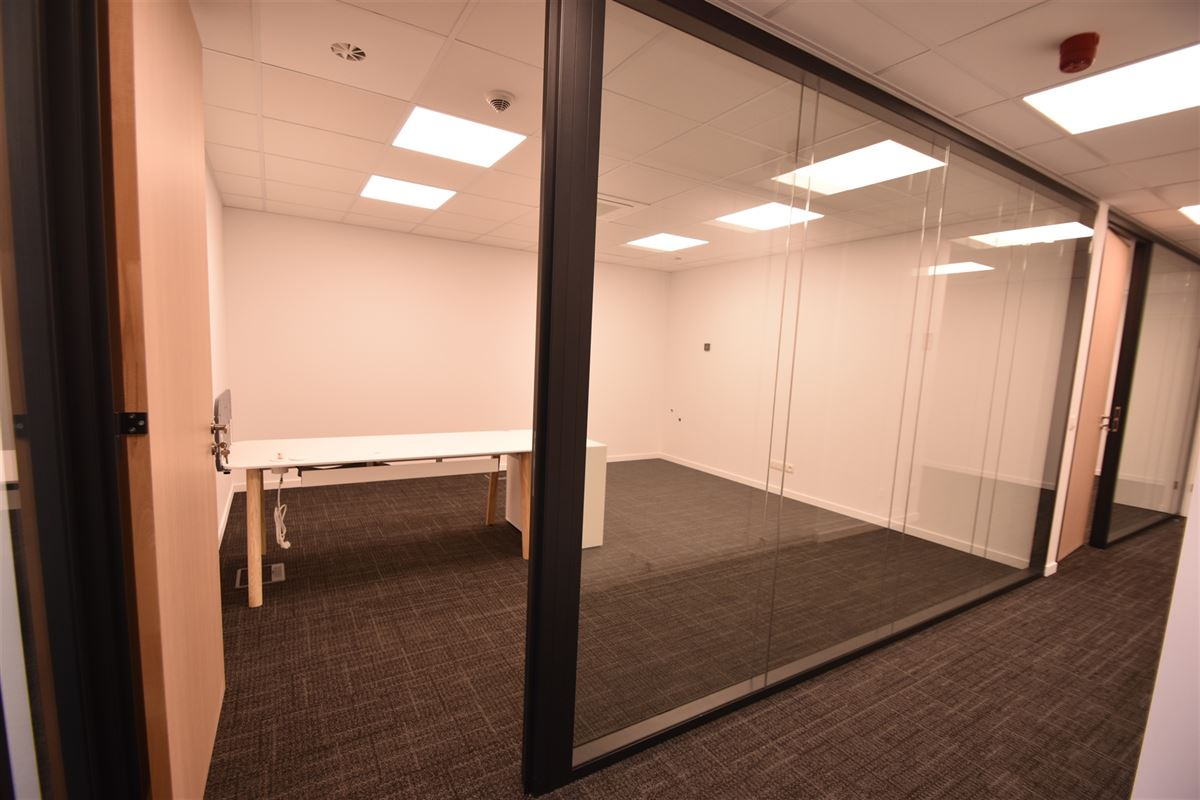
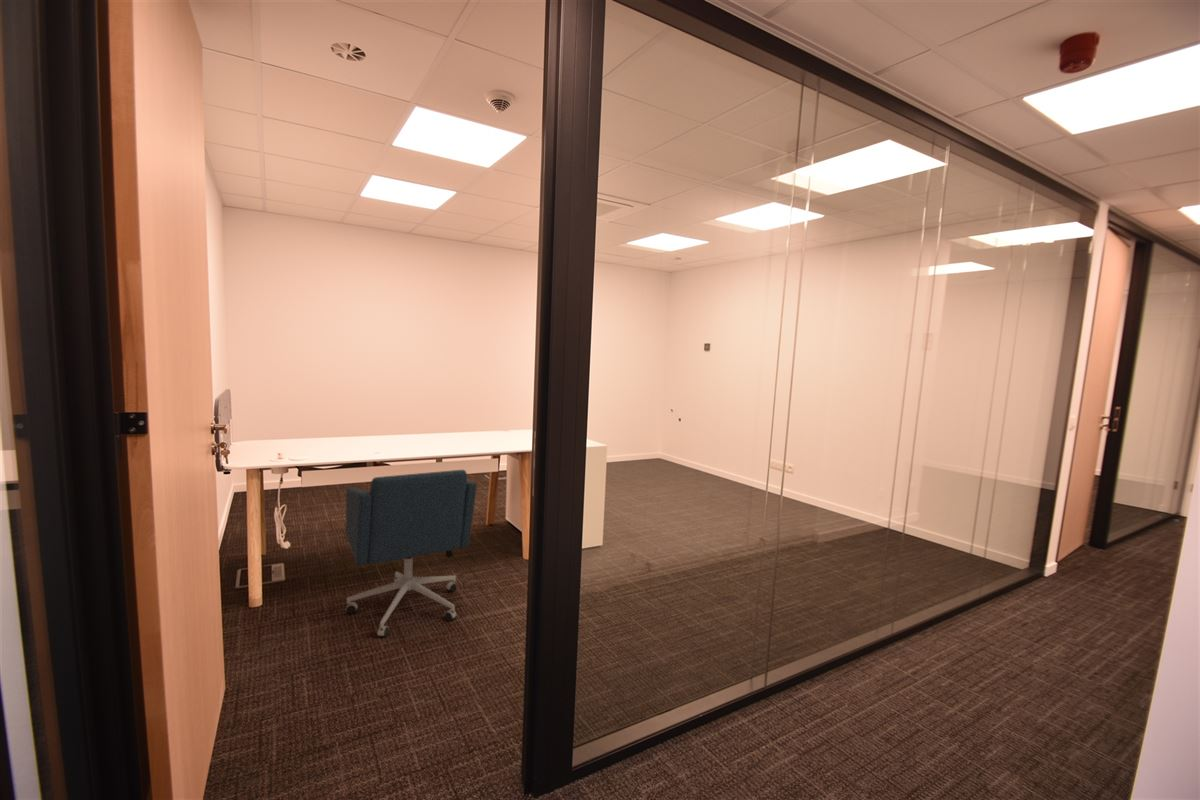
+ office chair (408, 535)
